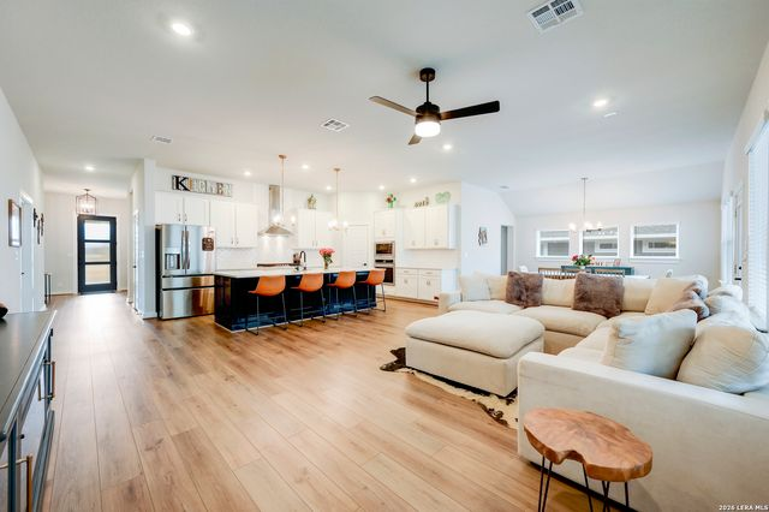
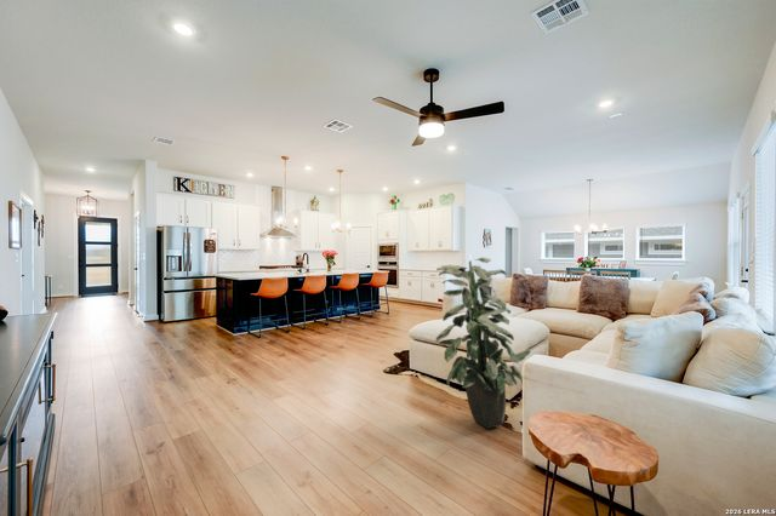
+ indoor plant (478, 339)
